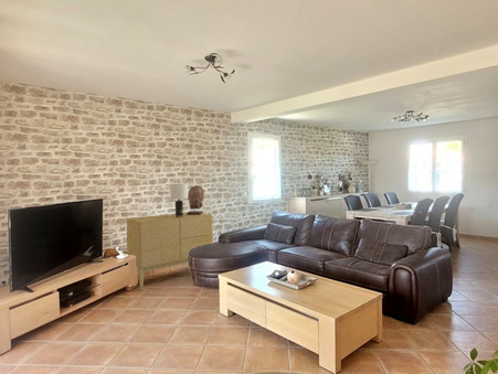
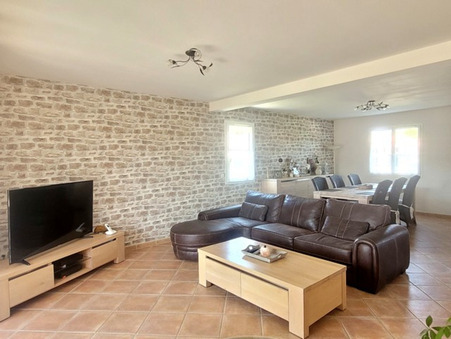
- sideboard (171, 246)
- lamp (179, 200)
- sculpture bust (195, 200)
